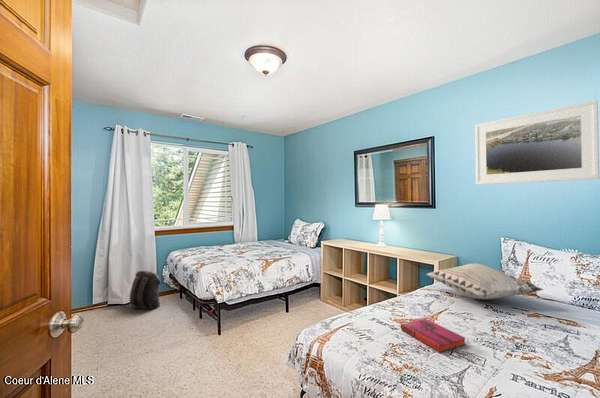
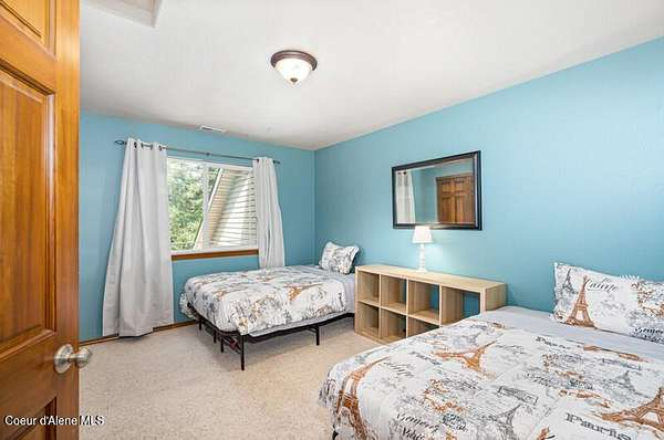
- backpack (145, 288)
- decorative pillow (479, 281)
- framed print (528, 148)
- hardback book (431, 333)
